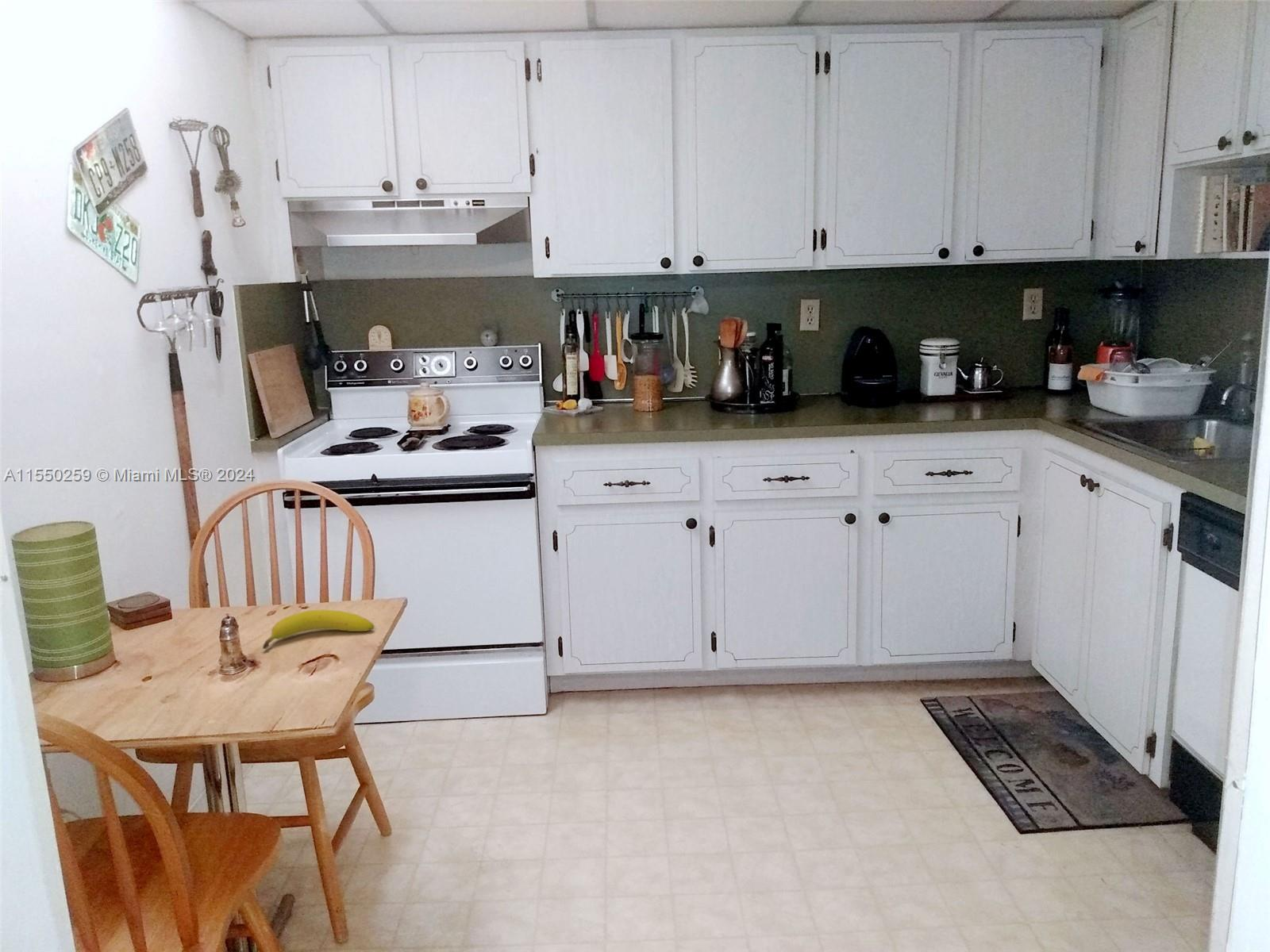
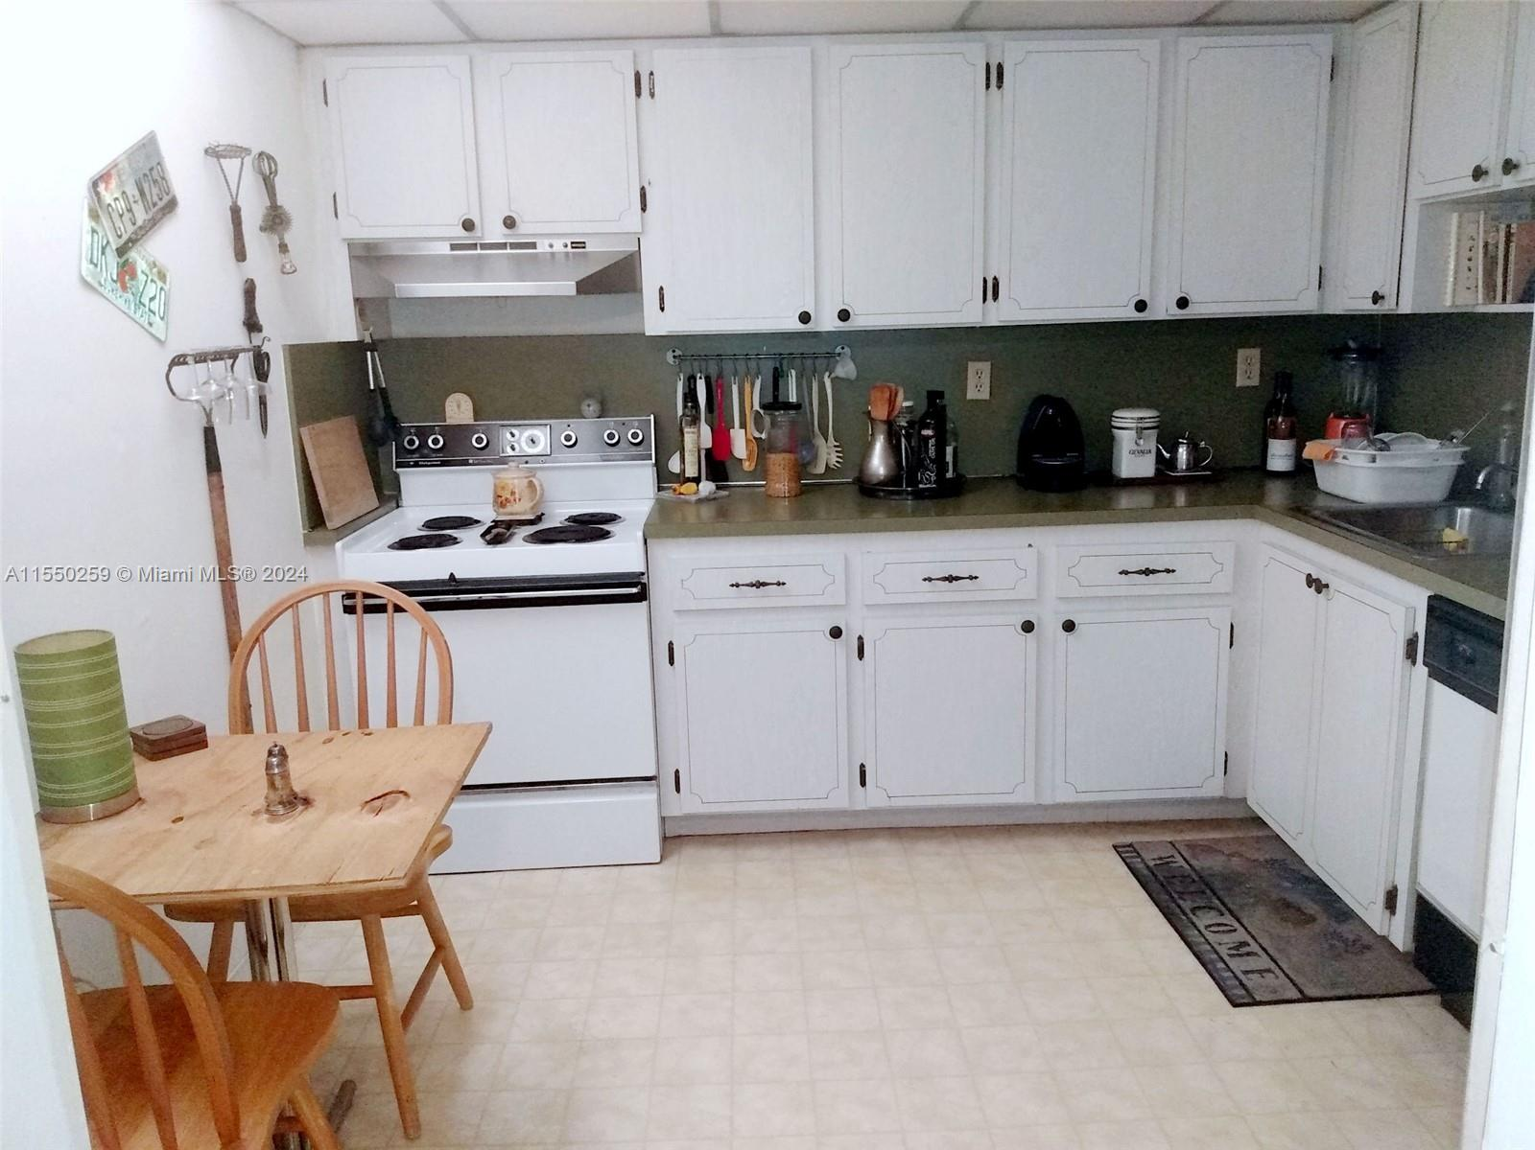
- fruit (318, 624)
